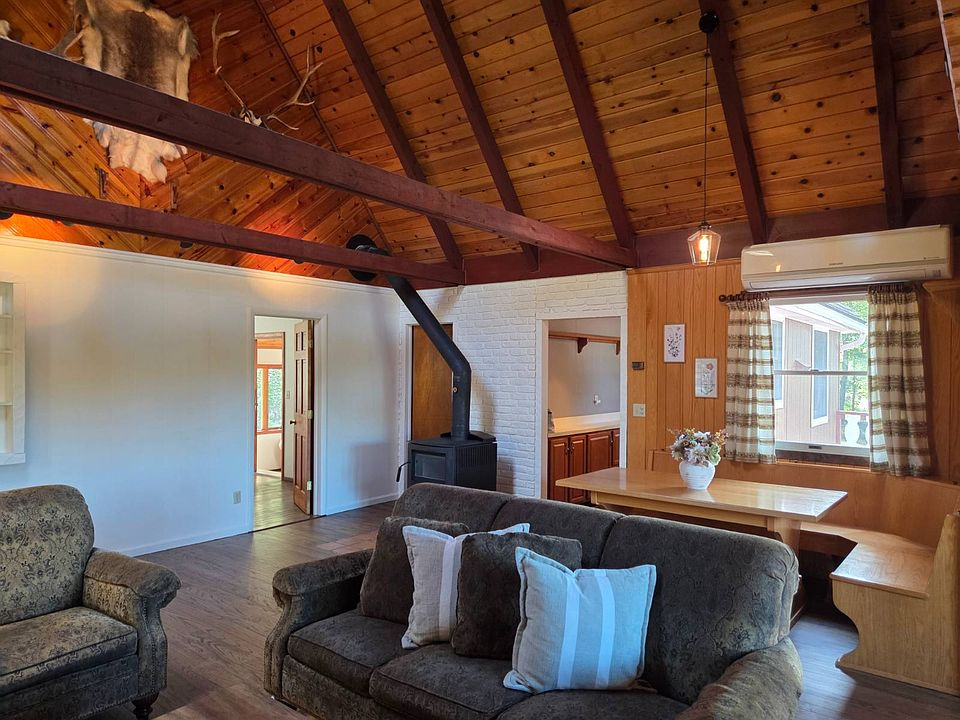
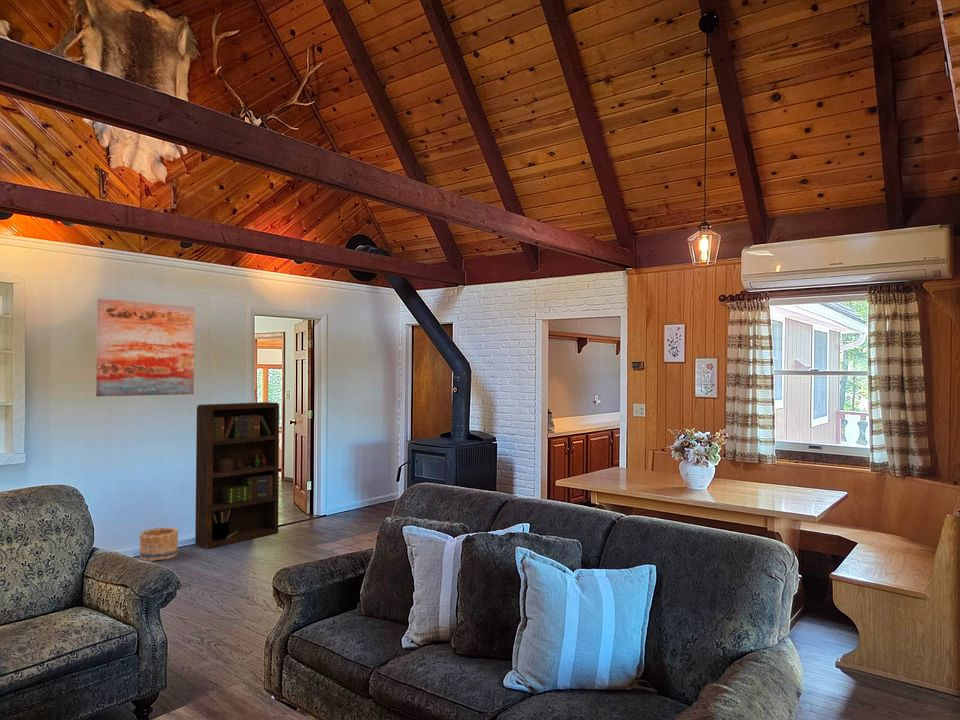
+ wall art (148, 349)
+ bookcase (238, 470)
+ basket (159, 543)
